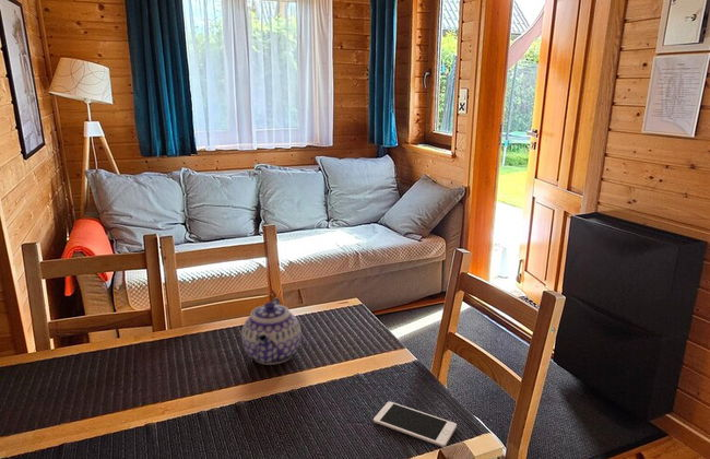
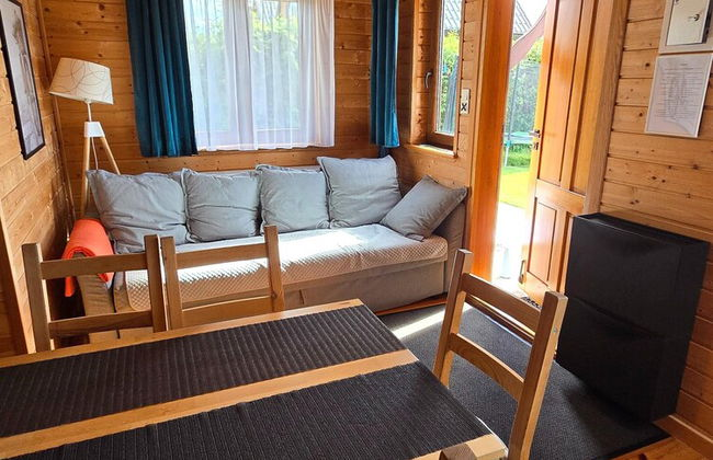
- cell phone (414, 423)
- teapot (271, 329)
